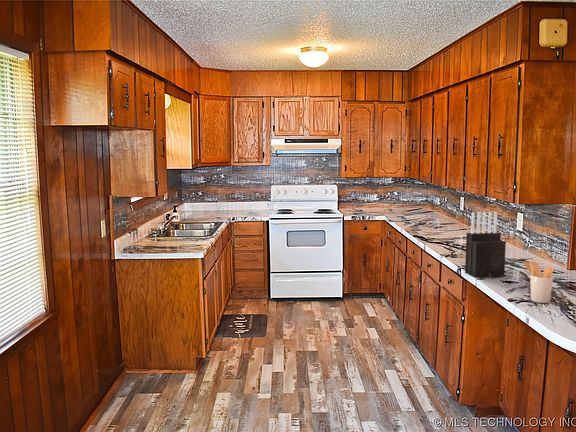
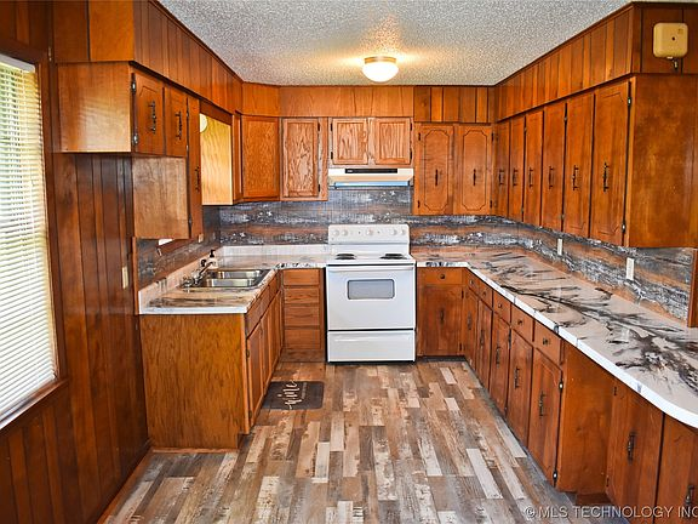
- knife block (486, 244)
- utensil holder (537, 280)
